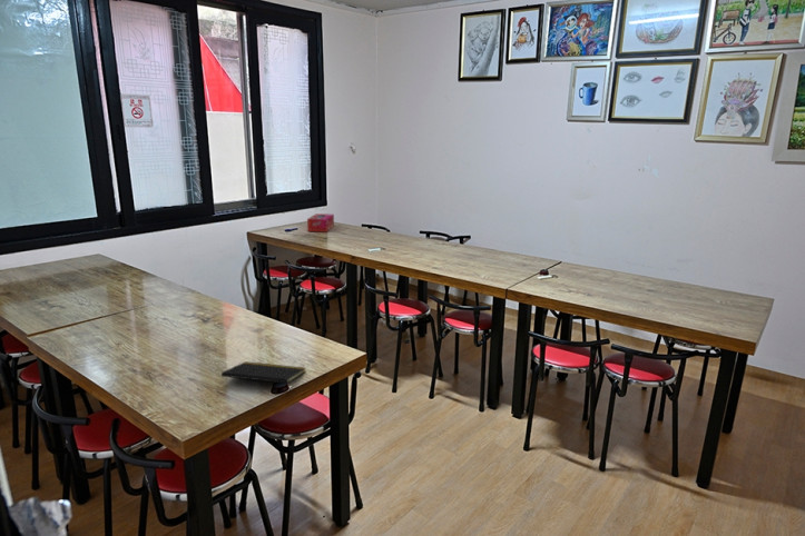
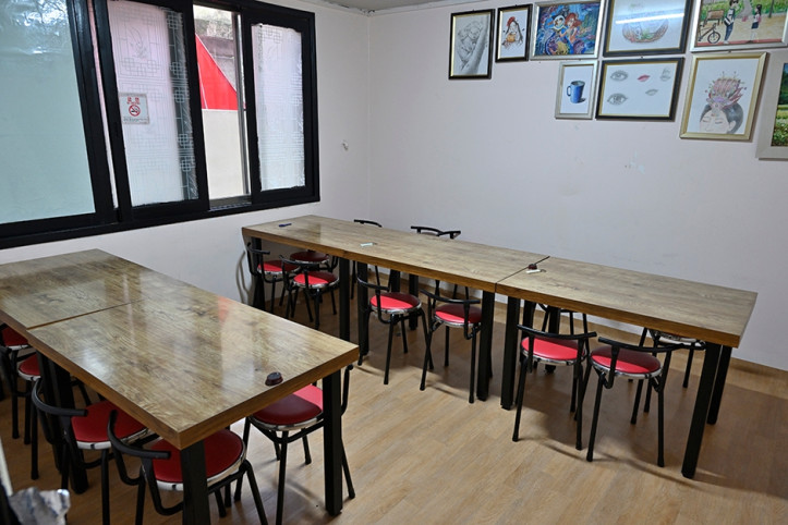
- tissue box (321, 222)
- notepad (265, 371)
